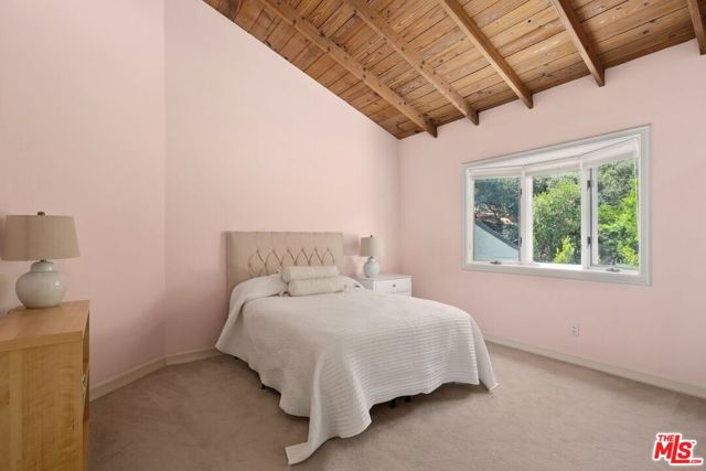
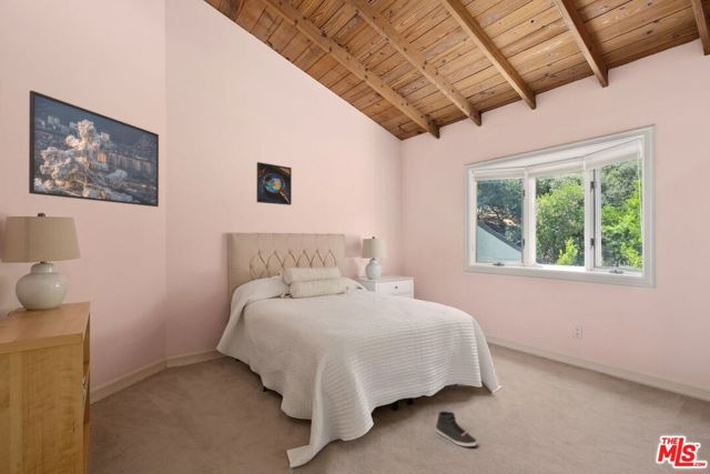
+ sneaker (455, 426)
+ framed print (104, 159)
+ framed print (274, 184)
